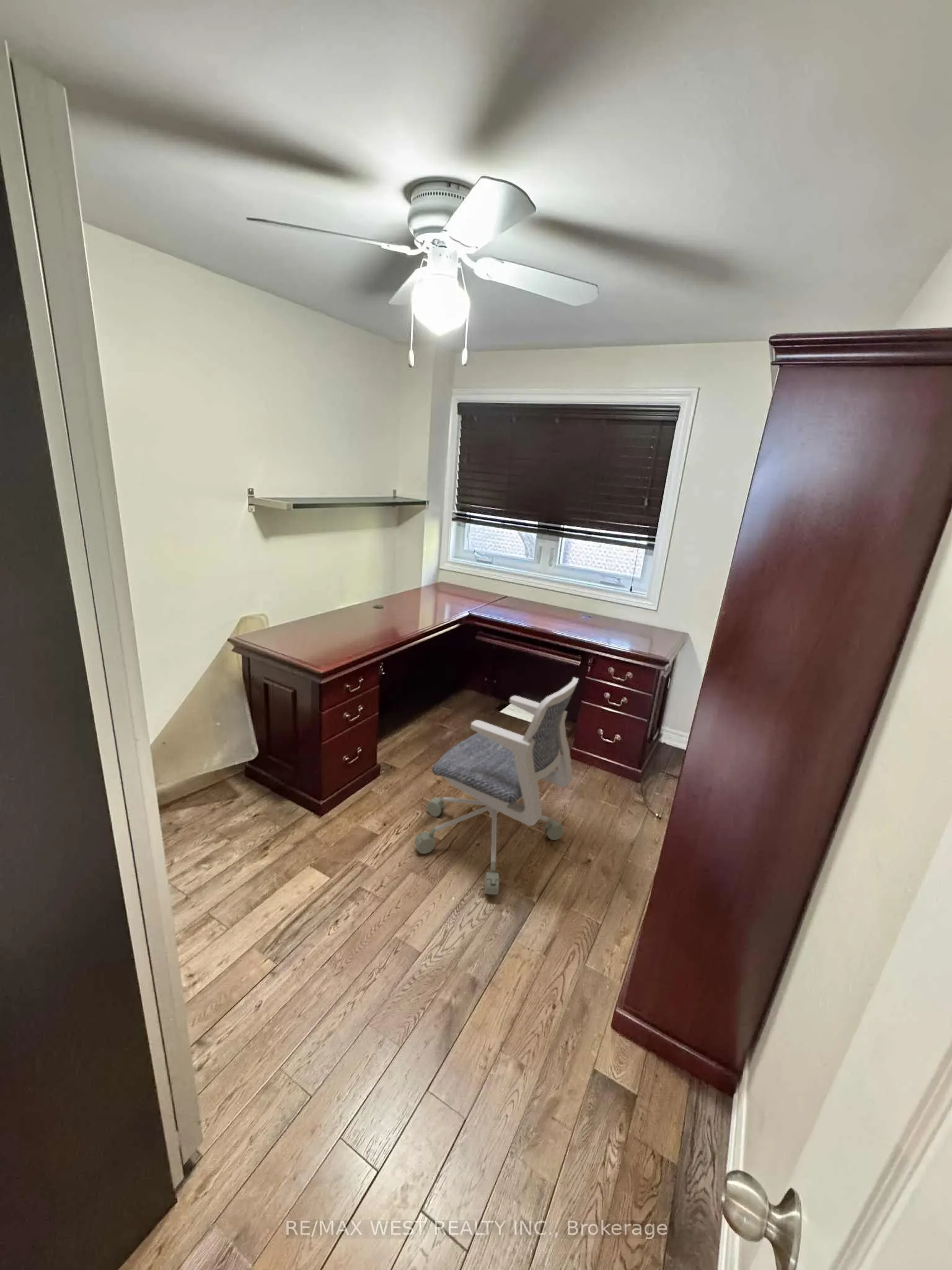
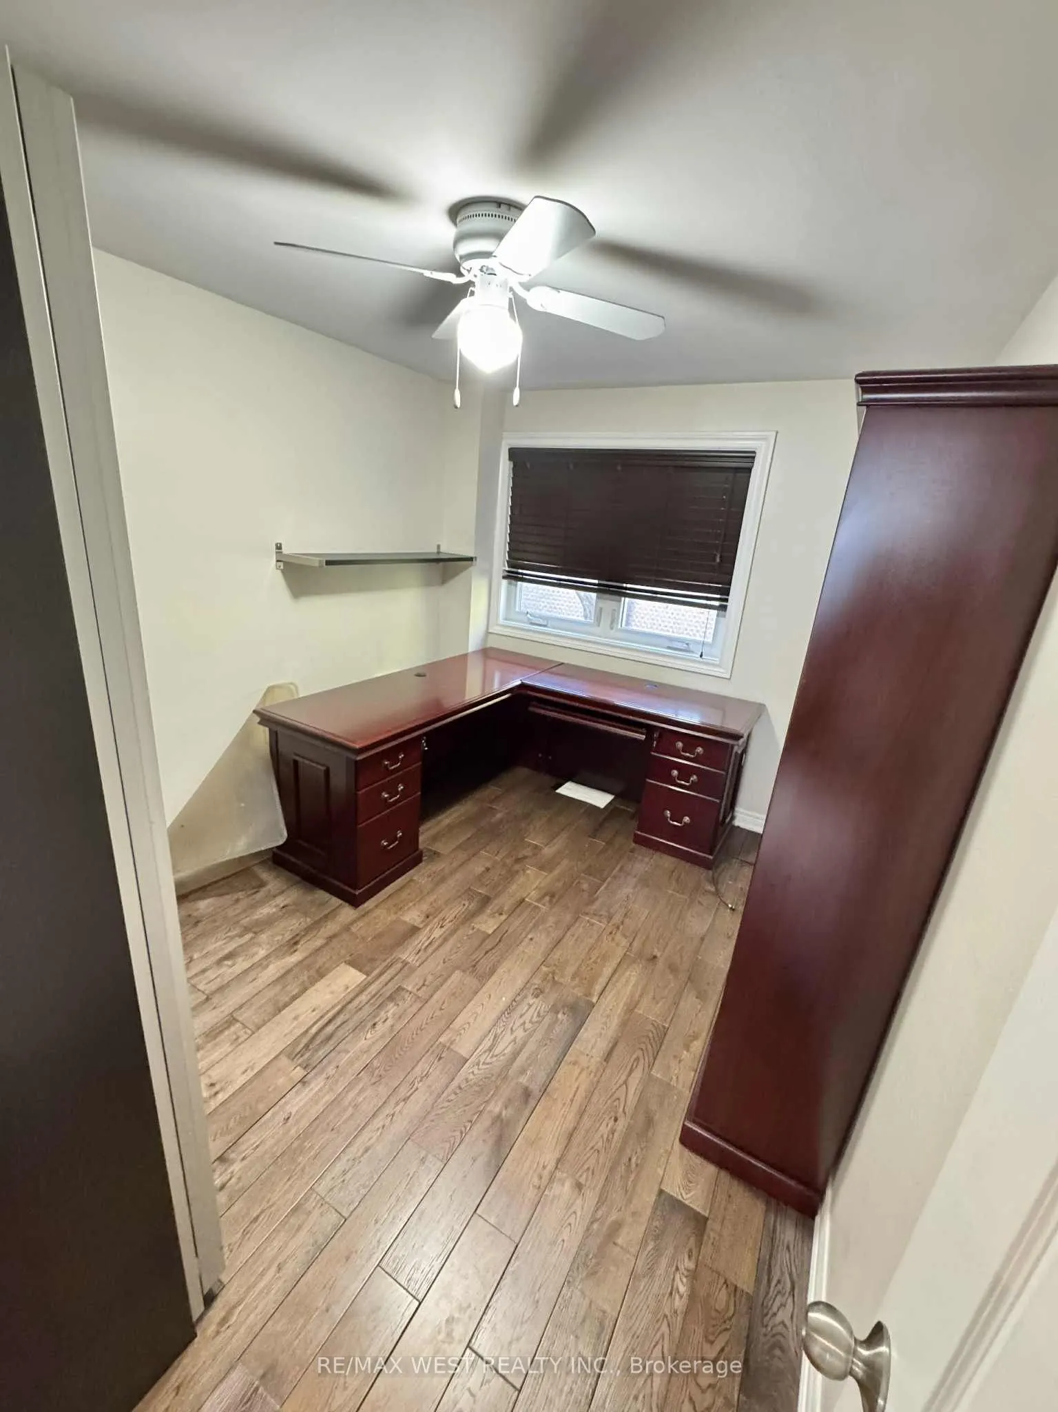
- office chair (498, 759)
